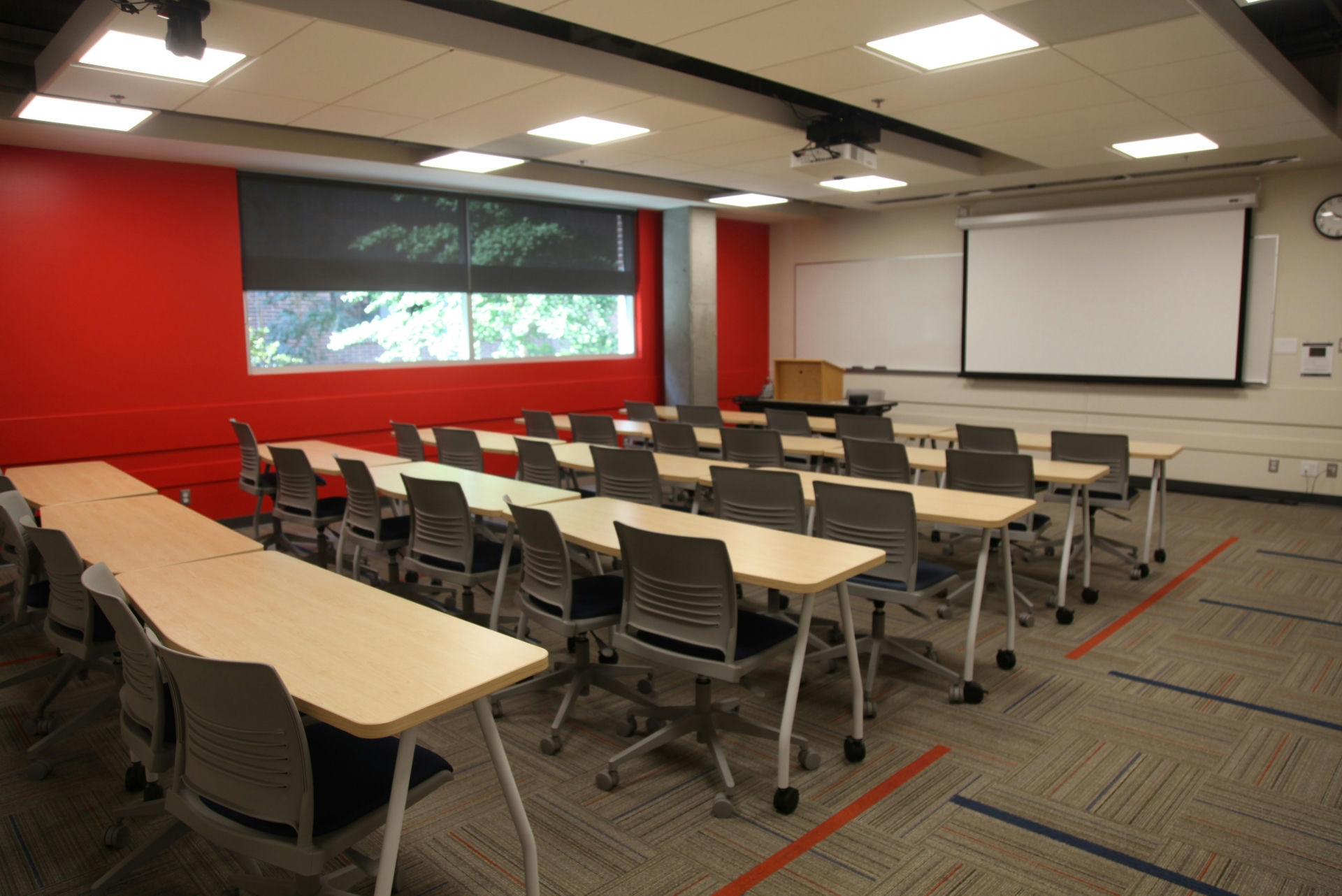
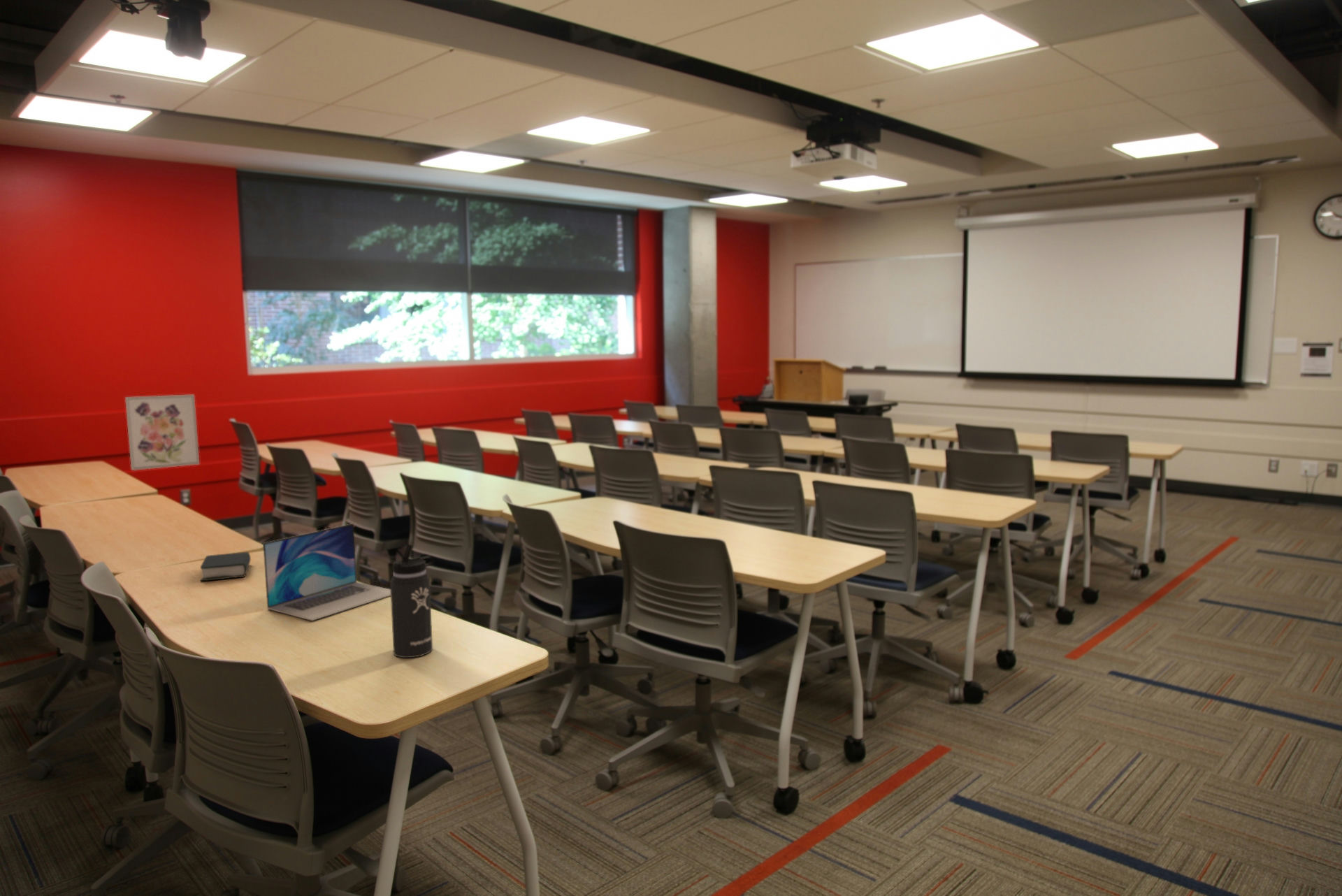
+ laptop (333, 568)
+ book (226, 565)
+ thermos bottle (414, 597)
+ wall art (163, 431)
